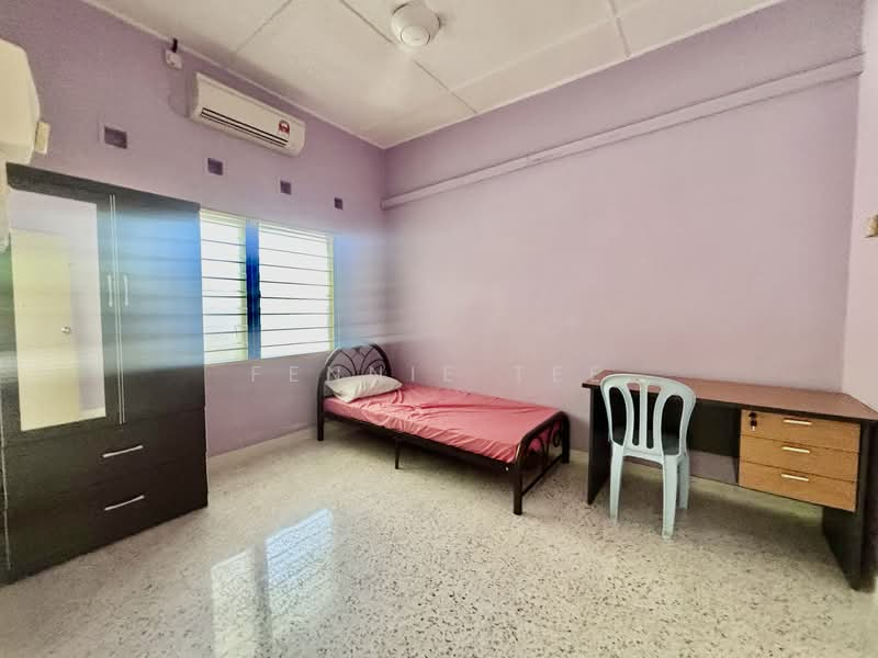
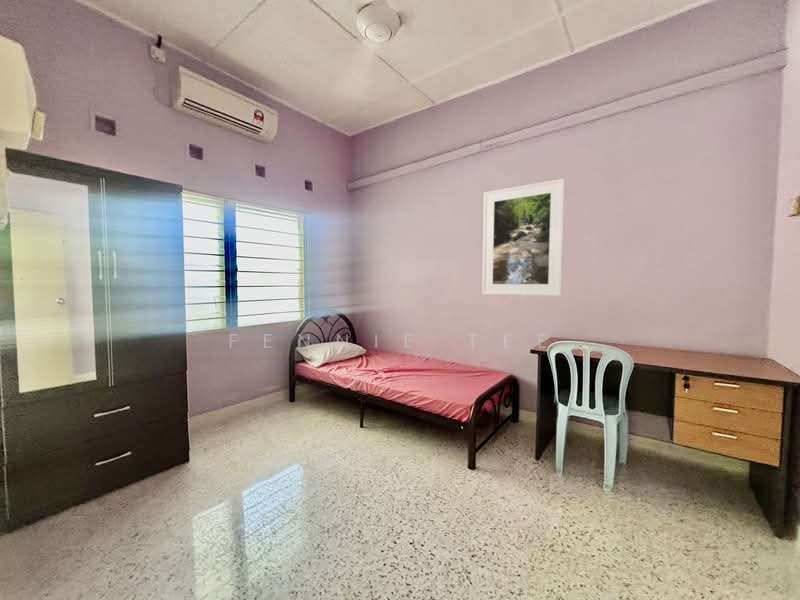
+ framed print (520, 241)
